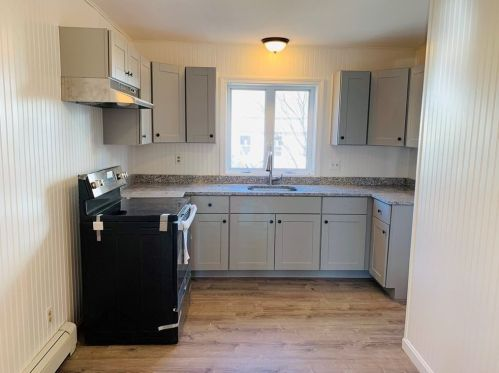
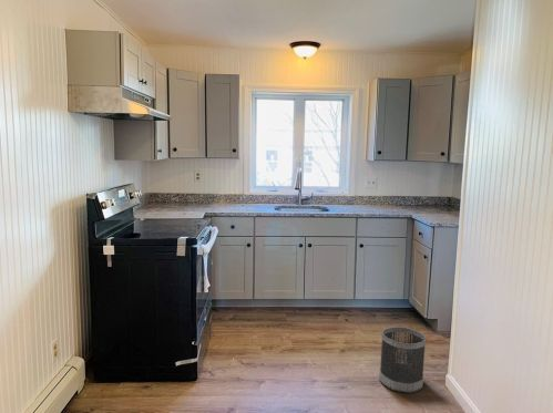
+ wastebasket (401, 358)
